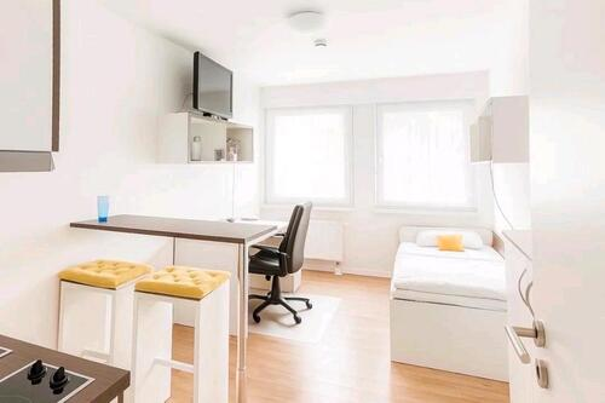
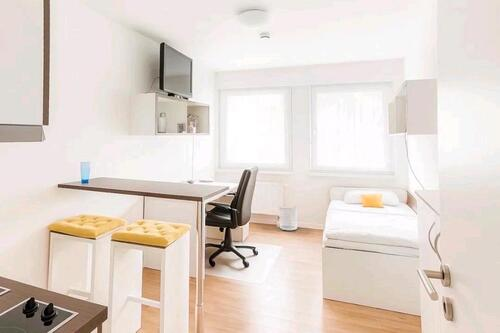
+ waste bin (288, 217)
